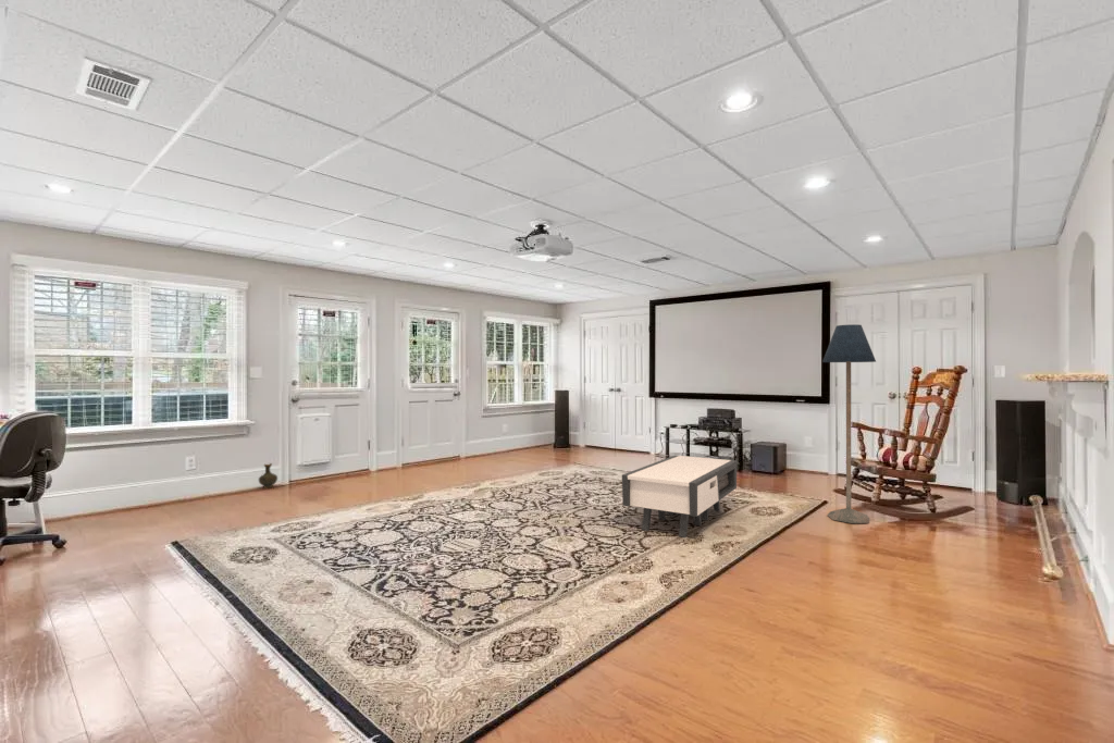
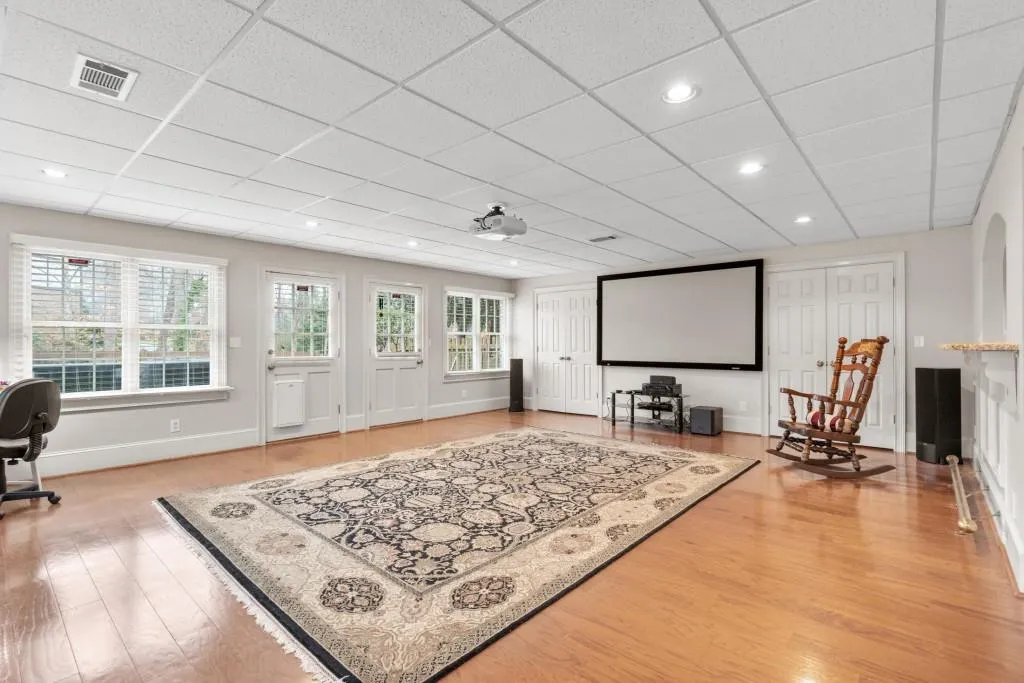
- coffee table (683, 493)
- ceramic jug (268, 475)
- floor lamp (849, 421)
